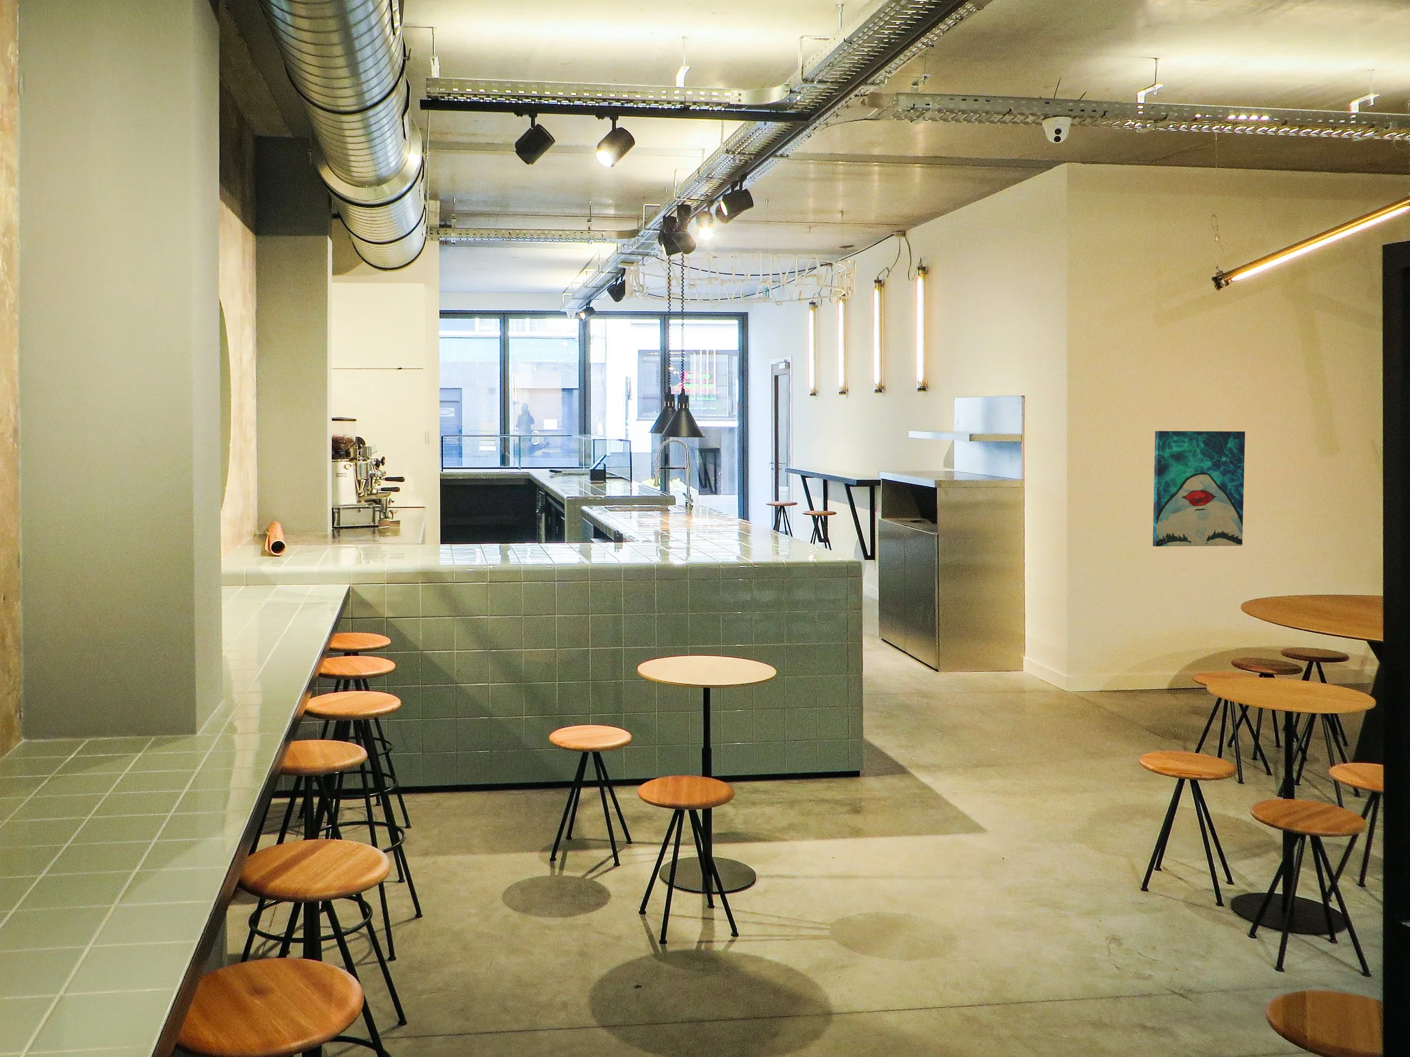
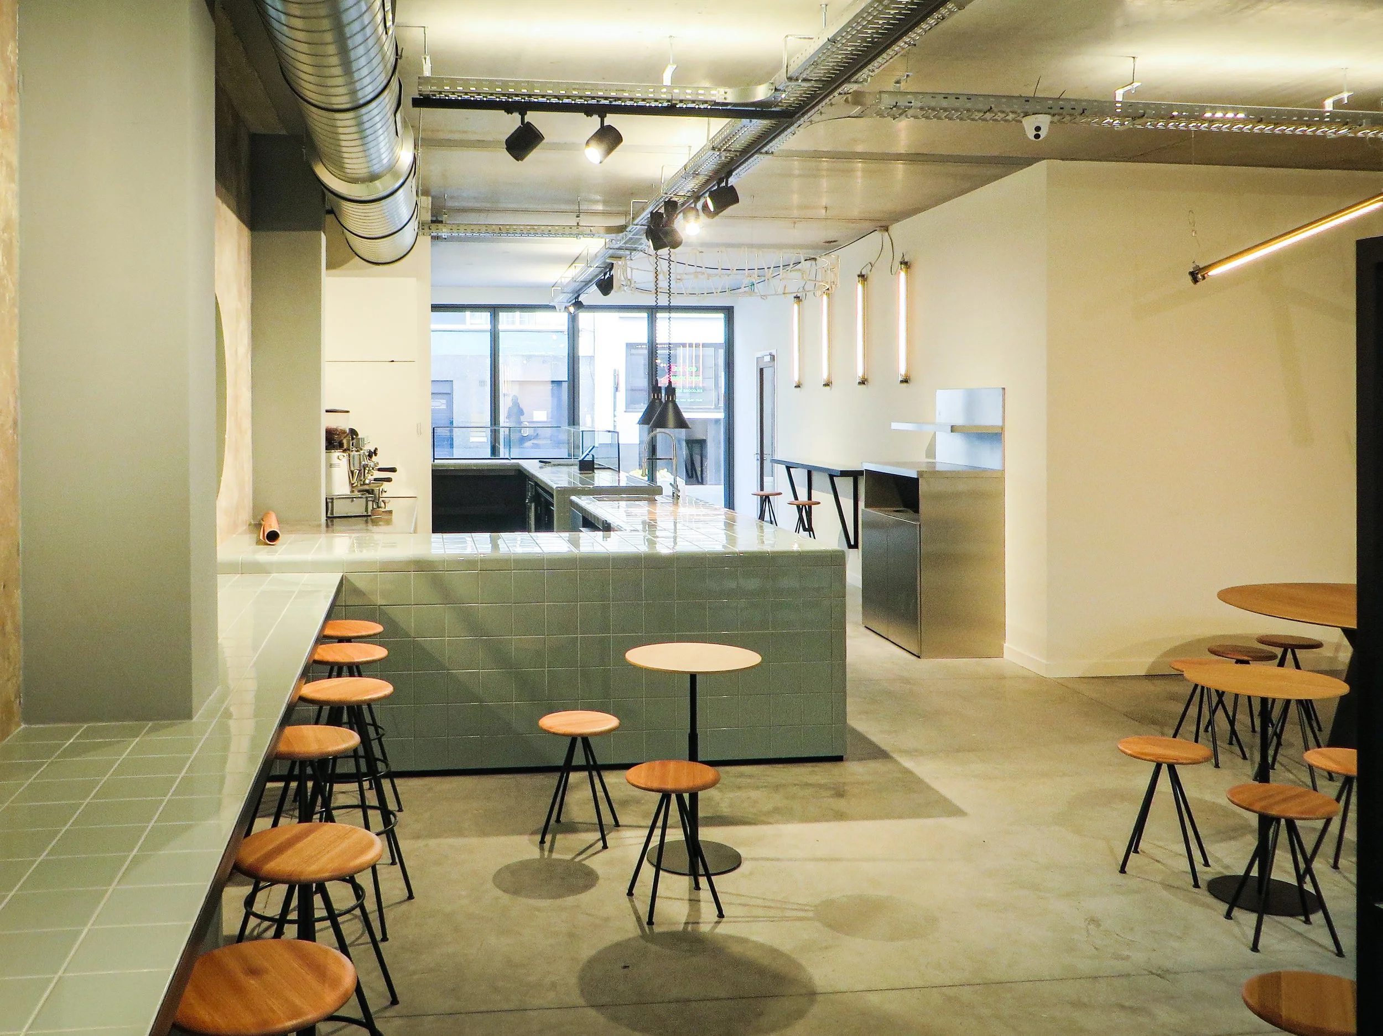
- wall art (1199, 489)
